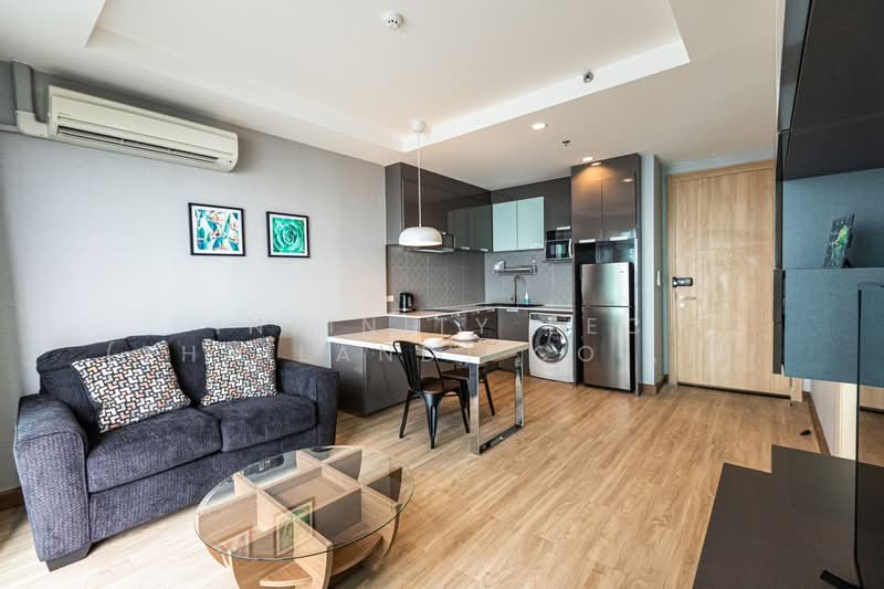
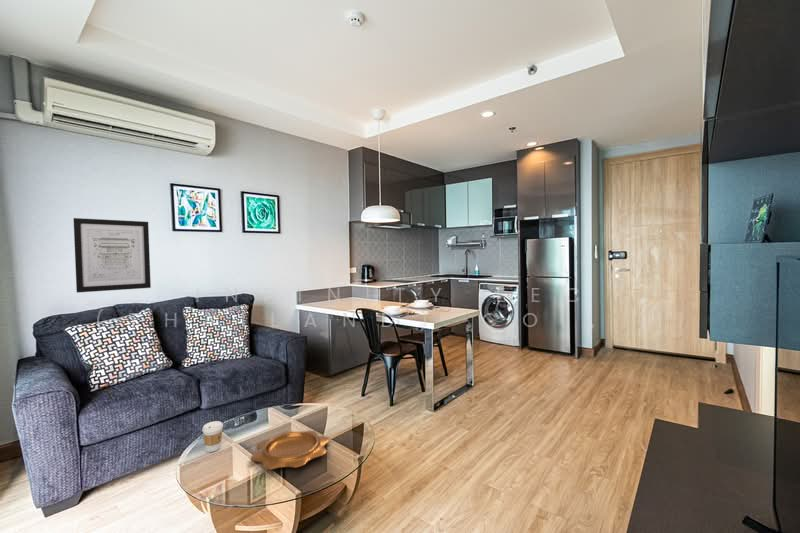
+ wall art (114, 255)
+ decorative bowl (291, 447)
+ coffee cup (213, 436)
